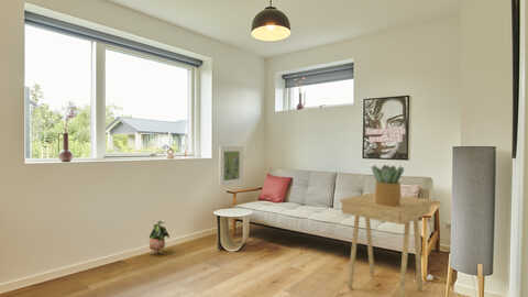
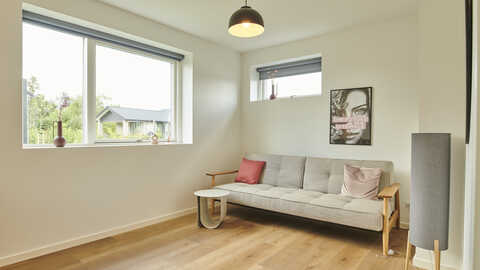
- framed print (231, 165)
- potted plant (386, 184)
- potted plant (158, 237)
- side table (372, 249)
